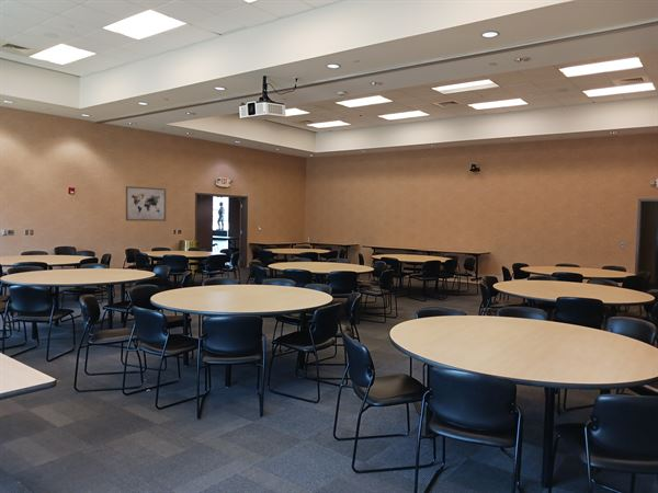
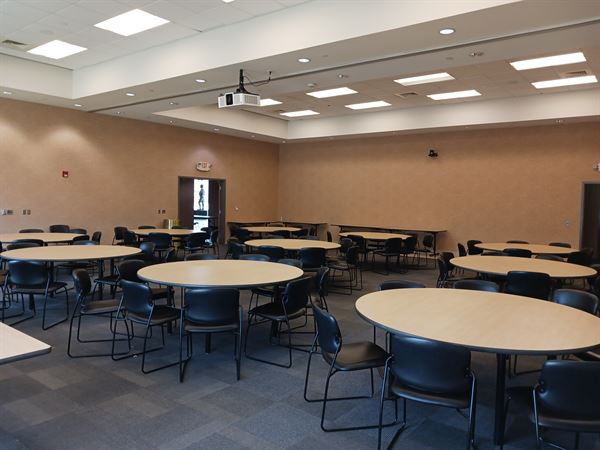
- wall art (146, 204)
